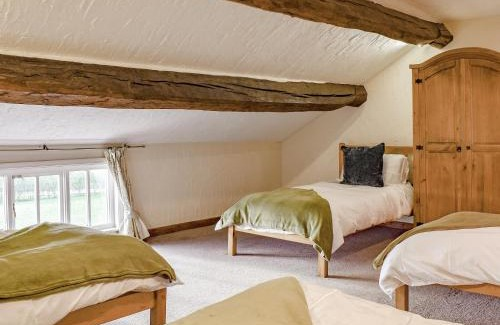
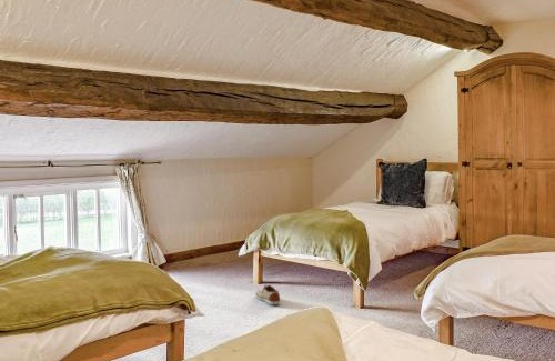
+ shoe (268, 292)
